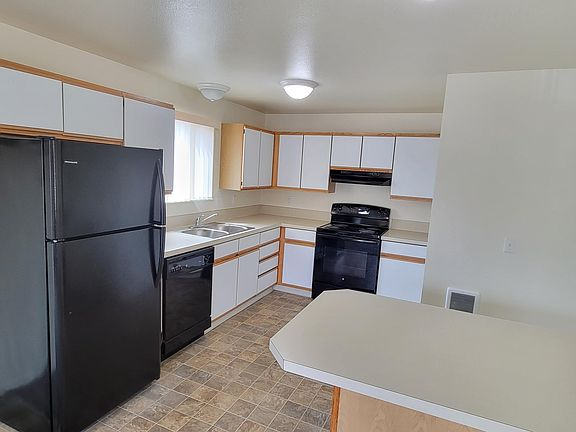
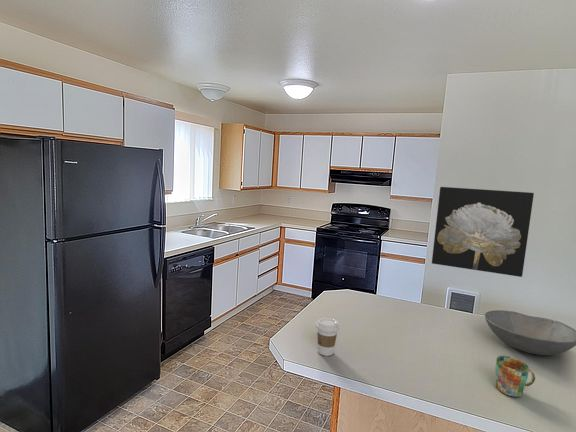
+ coffee cup (326, 336)
+ mug (515, 377)
+ wall art (479, 230)
+ bowl (528, 335)
